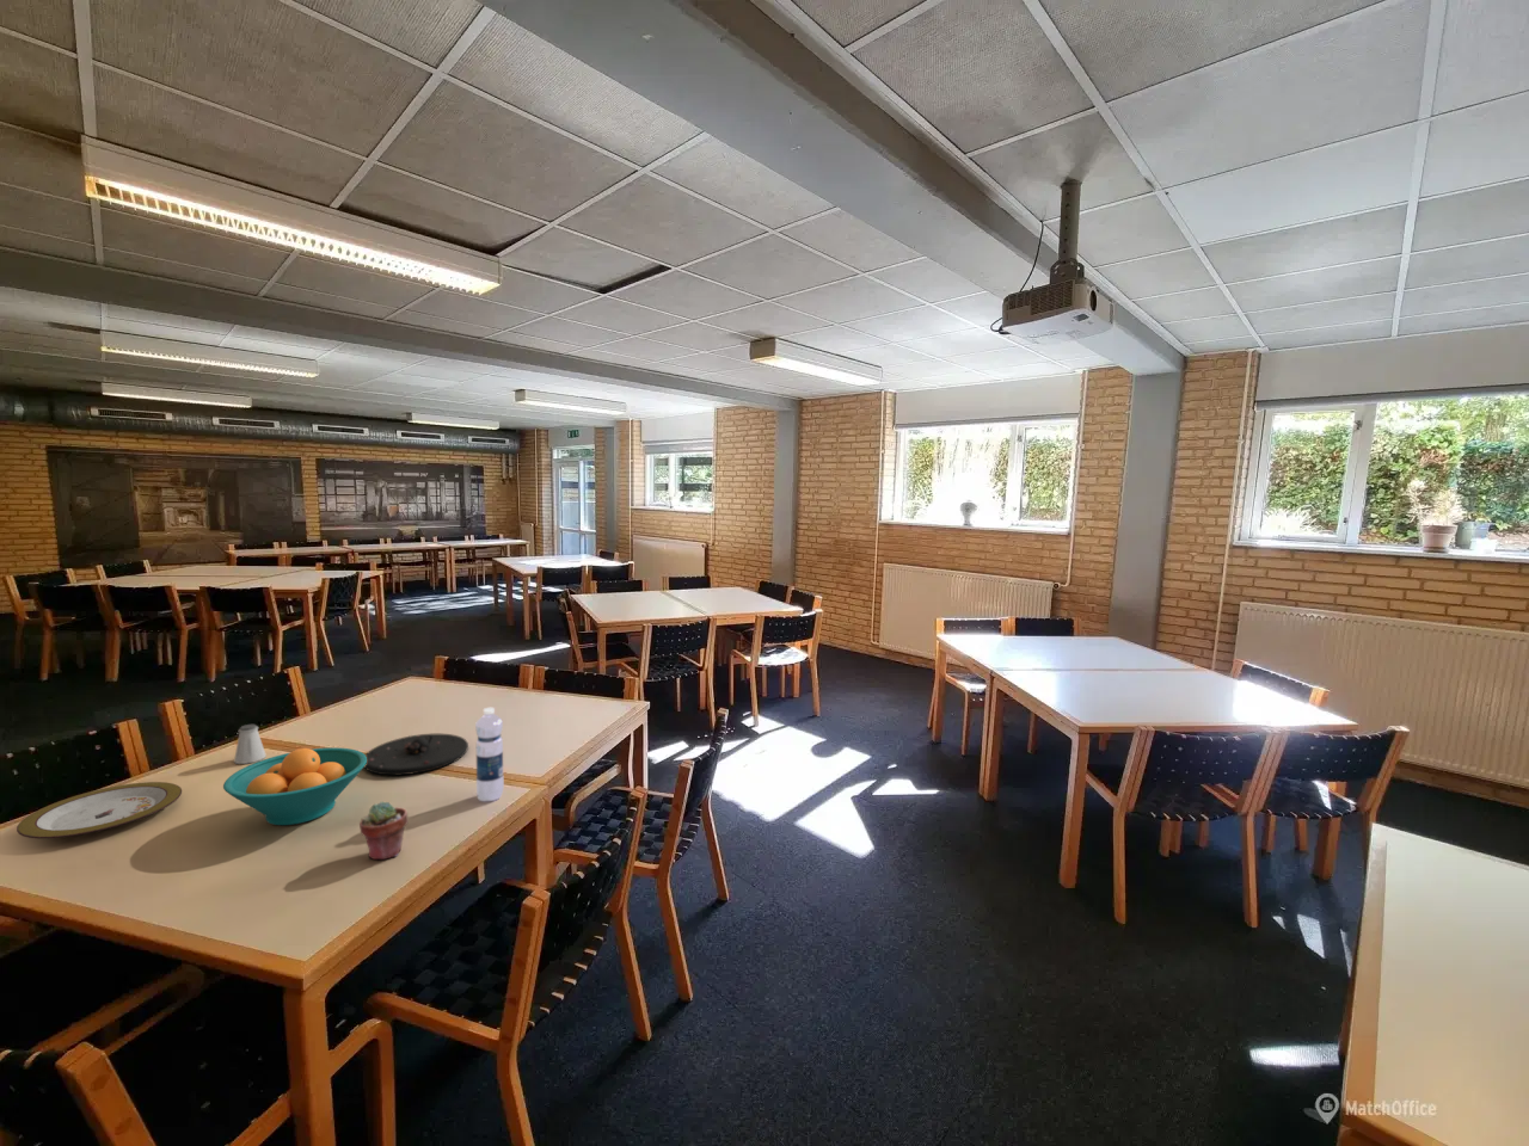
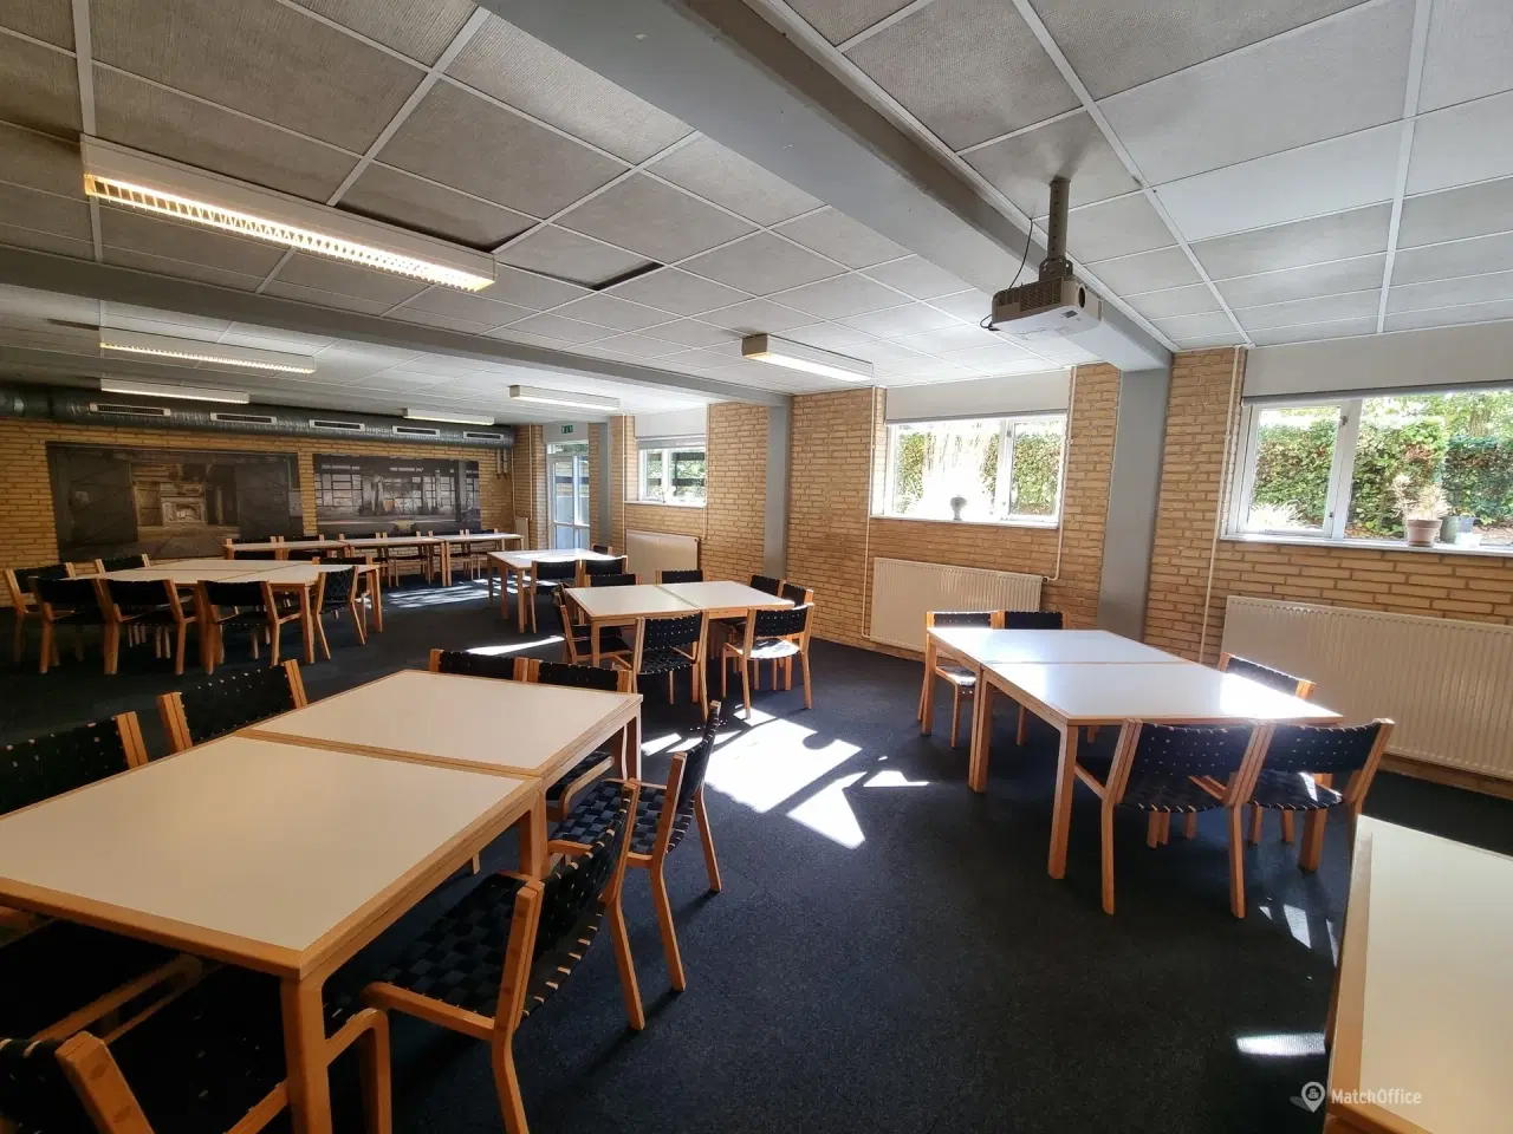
- plate (417, 746)
- fruit bowl (300, 781)
- potted succulent (383, 827)
- plate (105, 810)
- water bottle (489, 754)
- saltshaker (248, 743)
